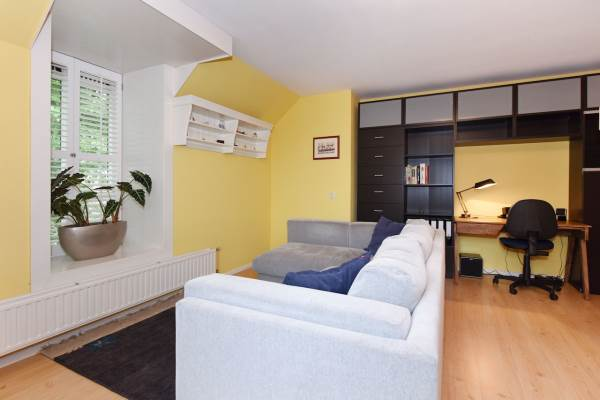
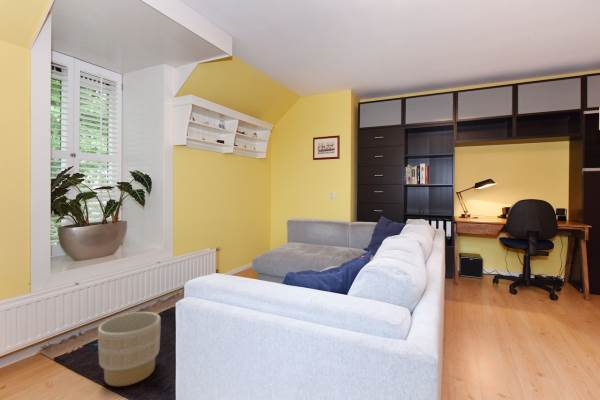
+ planter (130, 347)
